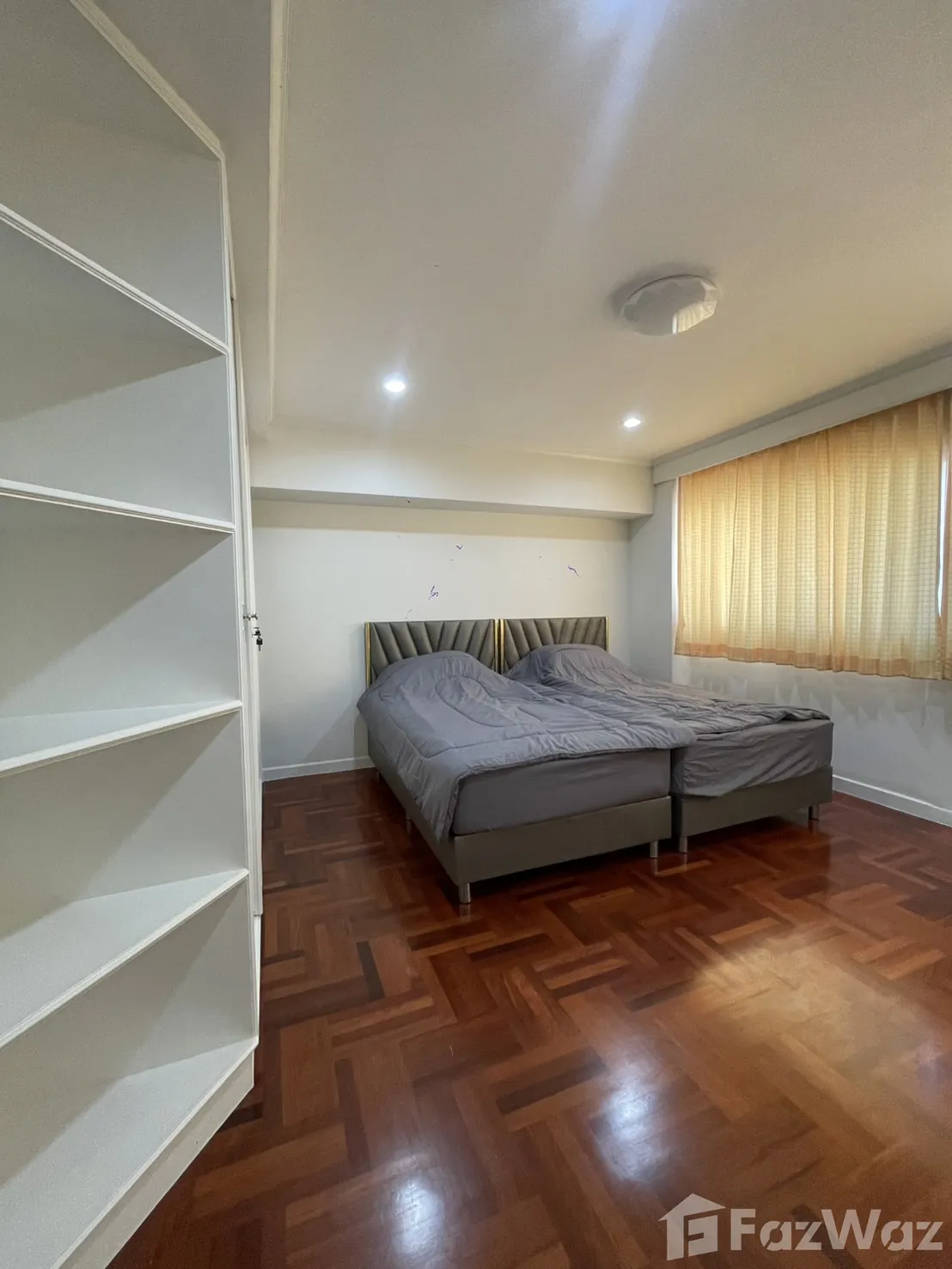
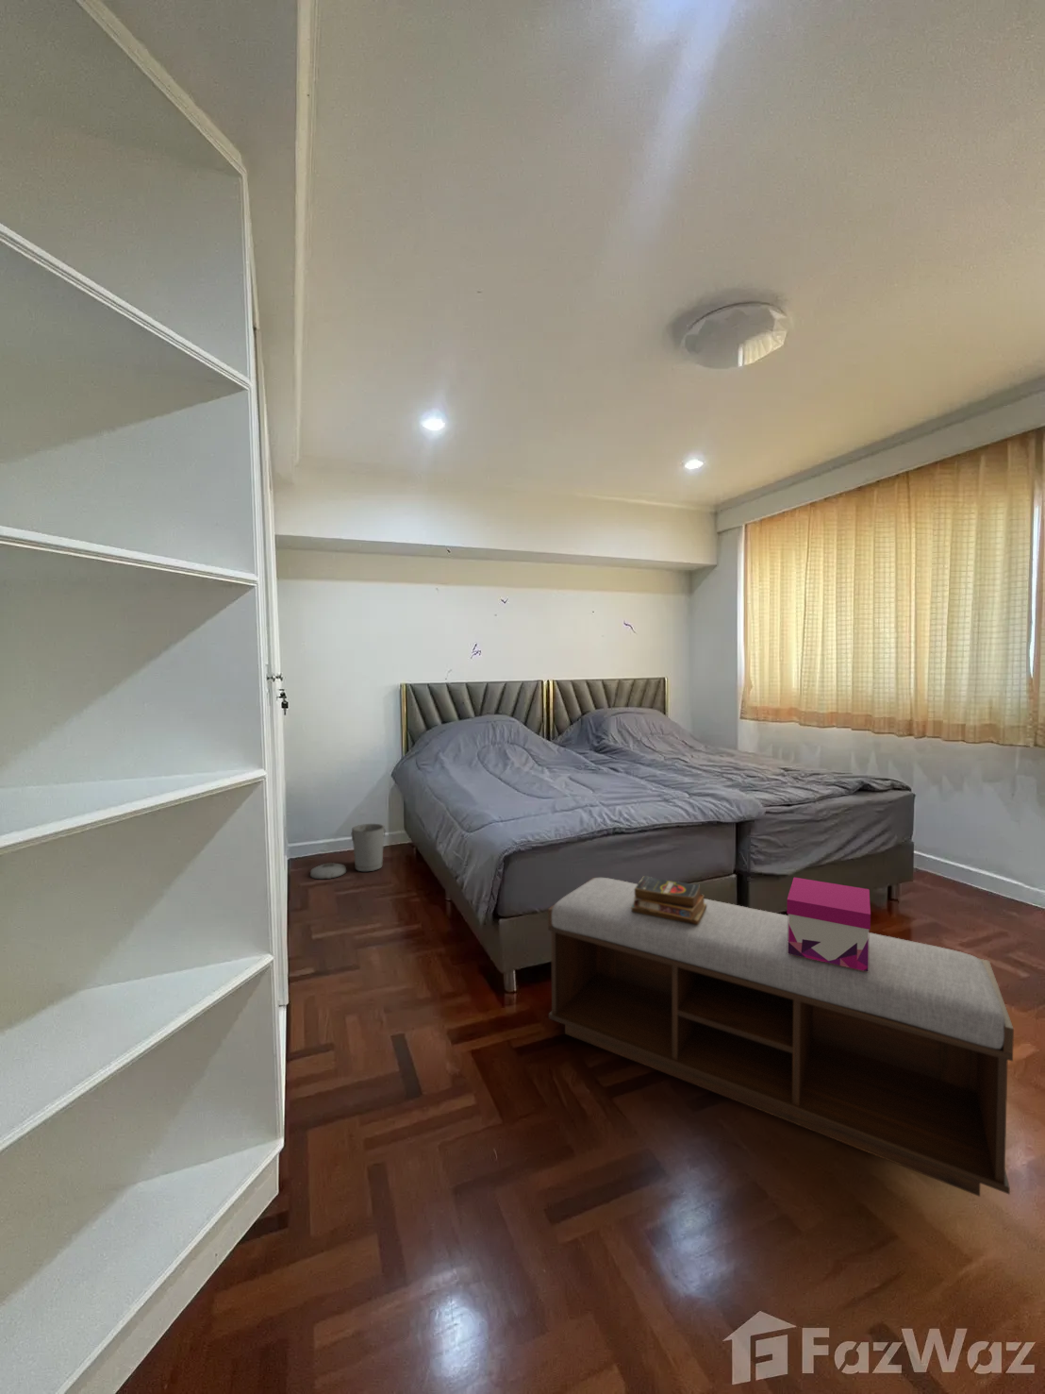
+ decorative box (828, 921)
+ trash can (353, 849)
+ books (668, 896)
+ bench (744, 996)
